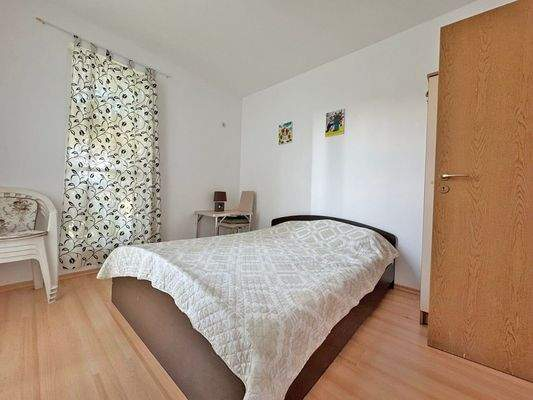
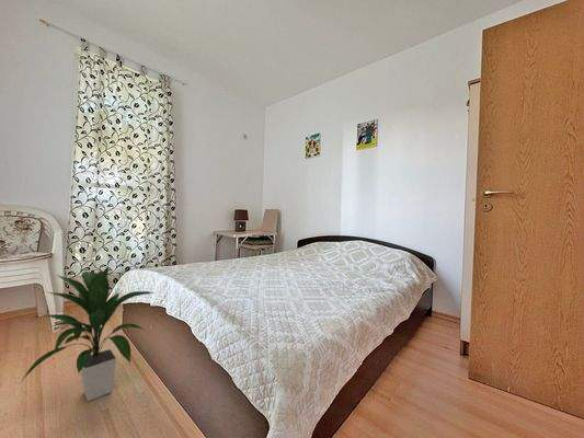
+ indoor plant (92, 327)
